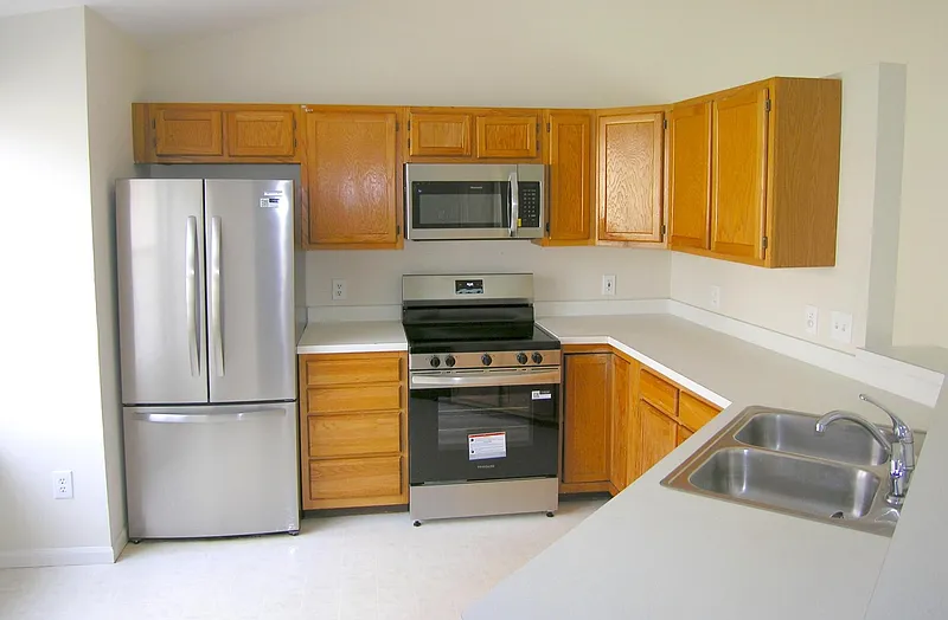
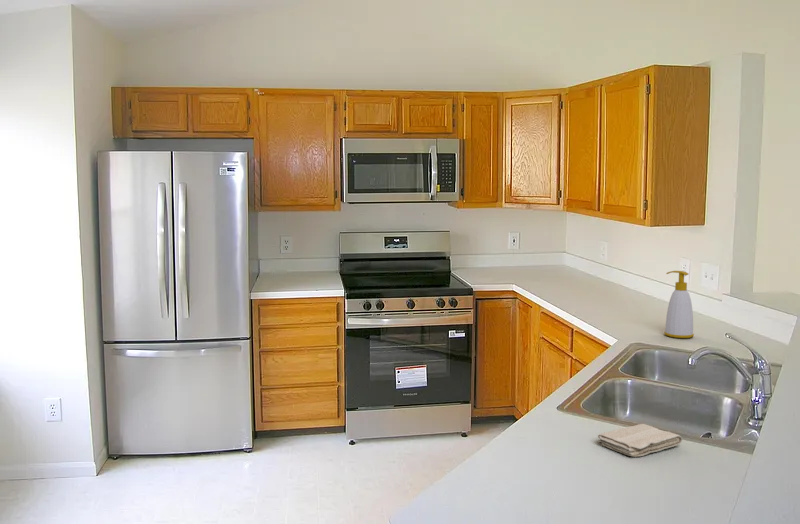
+ washcloth (638, 438)
+ soap bottle (679, 303)
